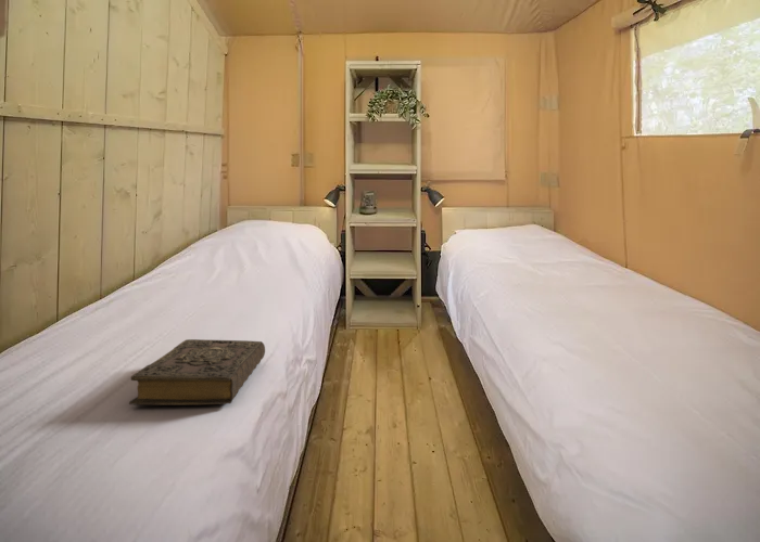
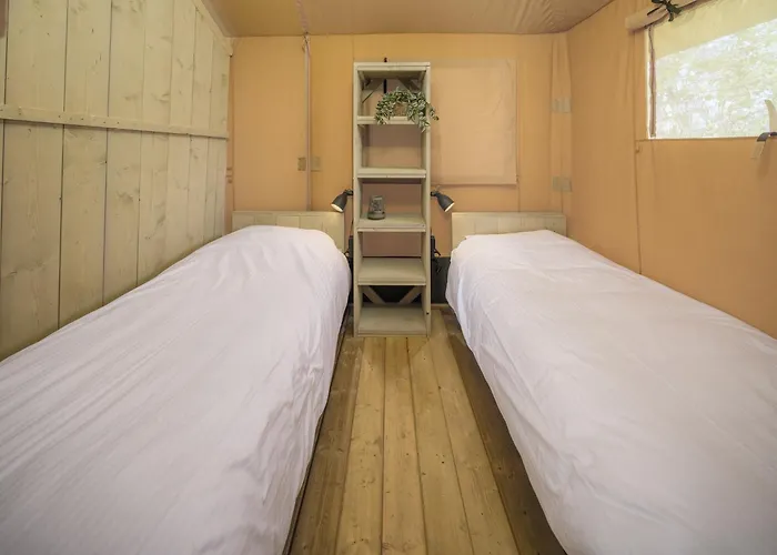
- book (204, 367)
